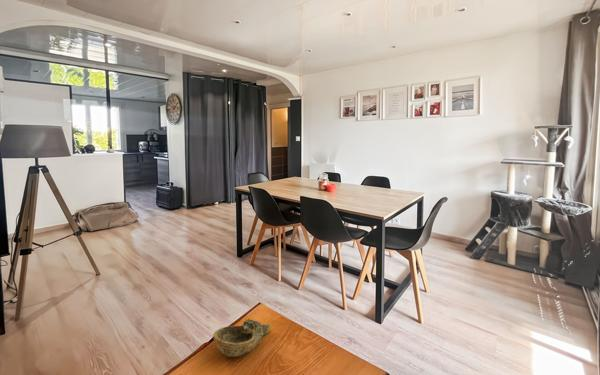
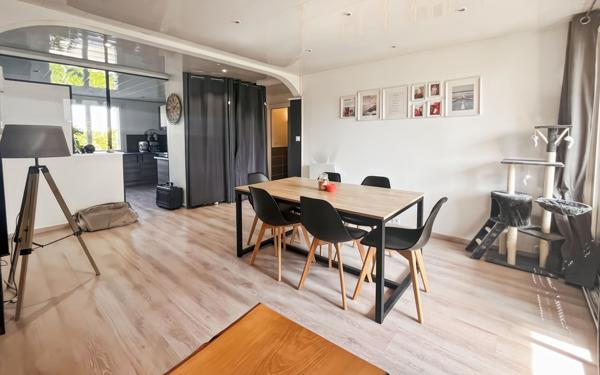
- decorative bowl (245, 333)
